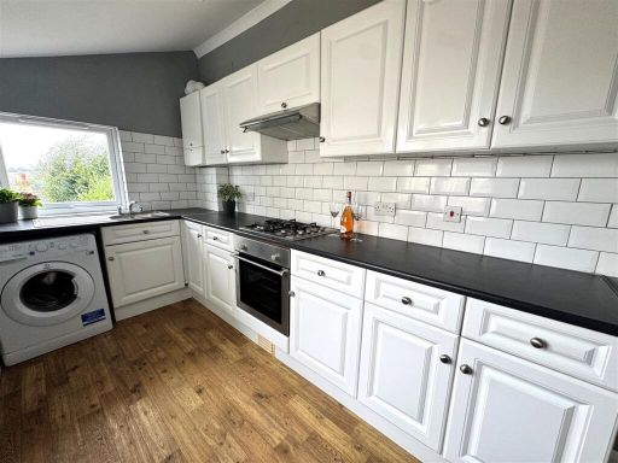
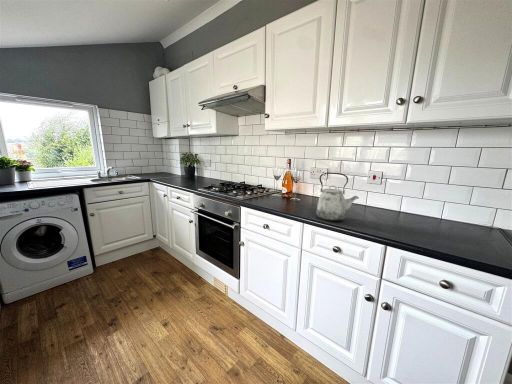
+ kettle (337, 196)
